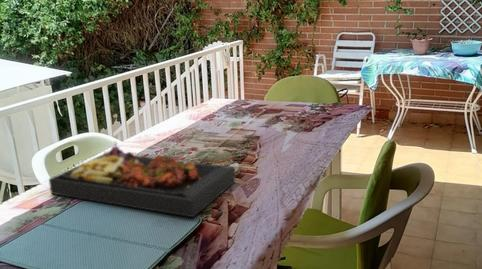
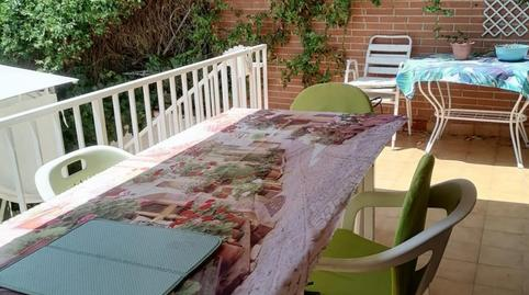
- food platter (142, 171)
